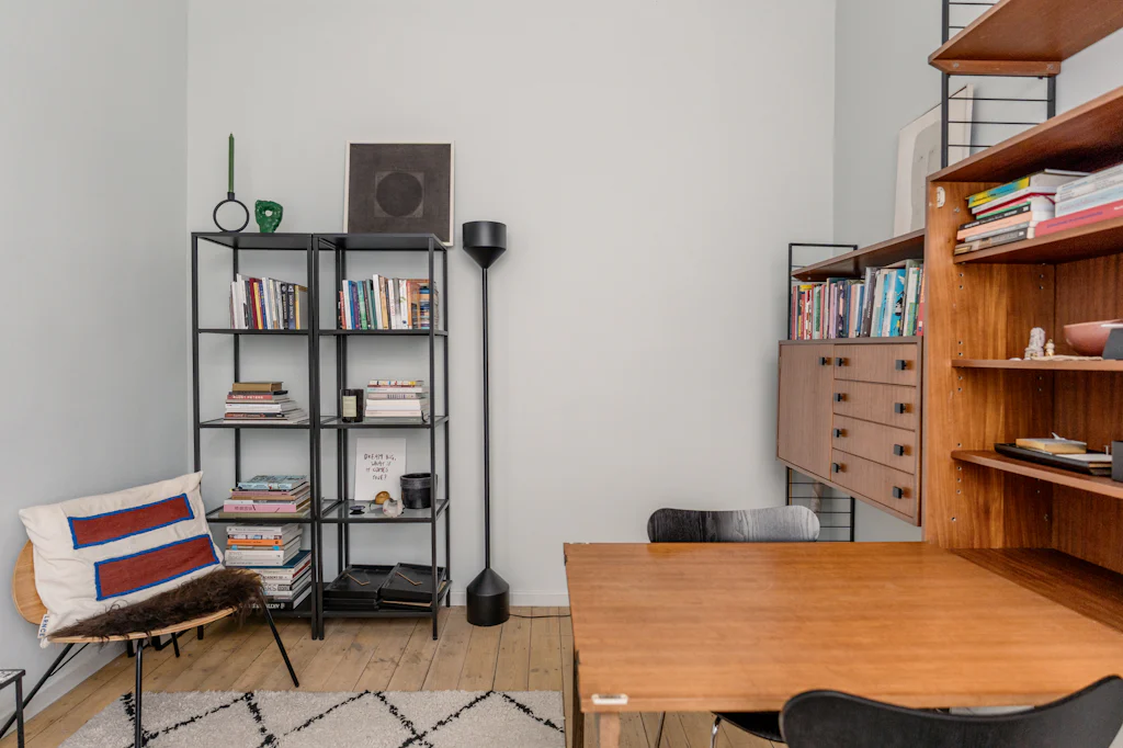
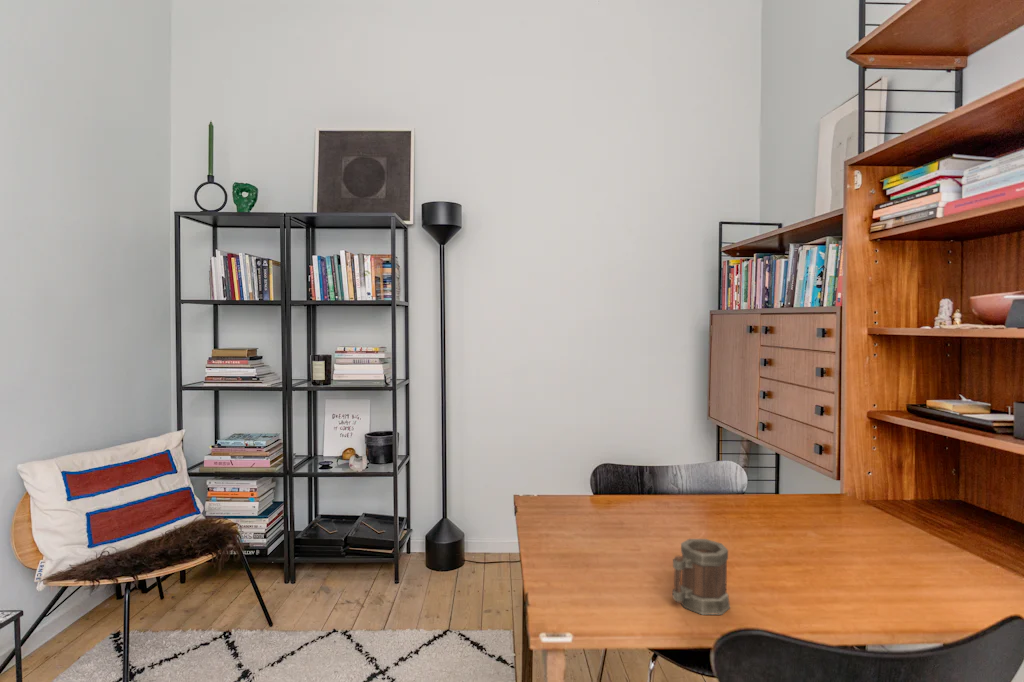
+ mug (698, 575)
